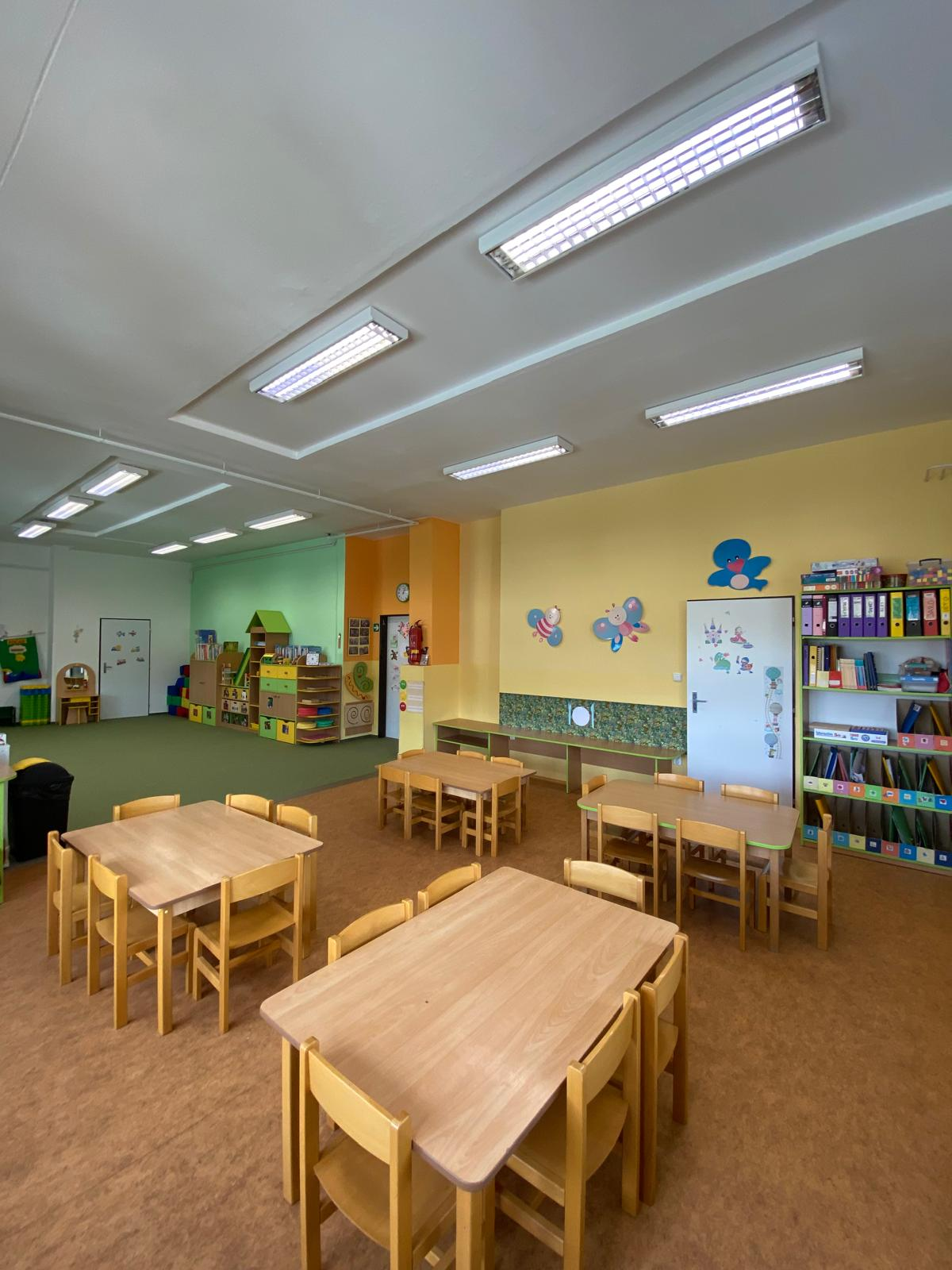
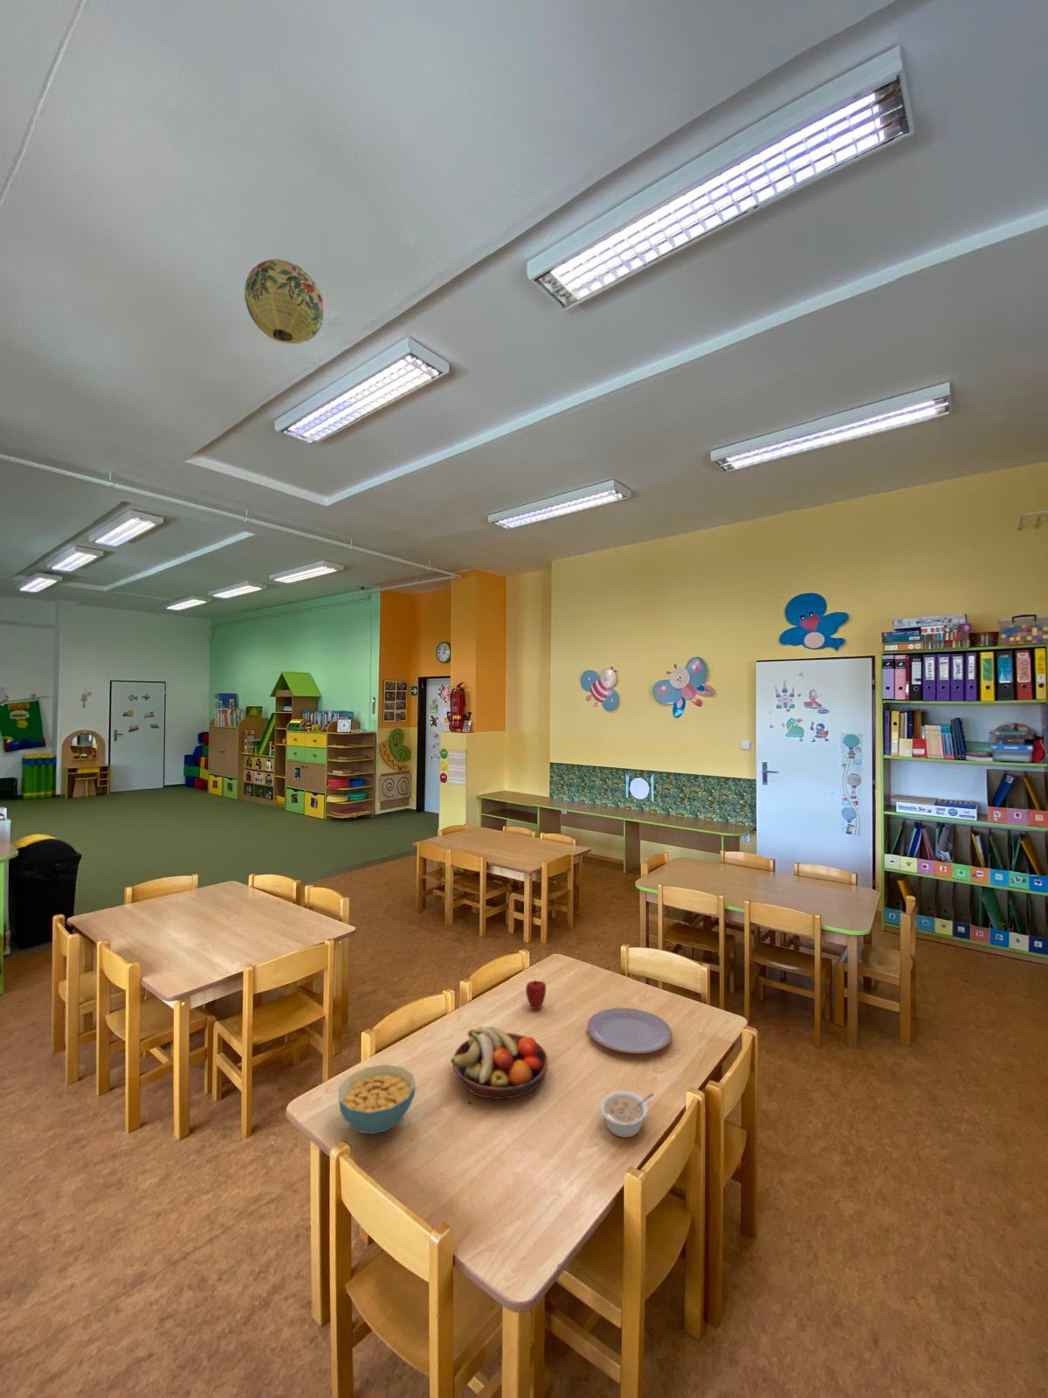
+ fruit bowl (500, 1055)
+ plate (629, 1031)
+ cereal bowl (376, 1105)
+ legume (624, 1112)
+ paper lantern (285, 303)
+ apple (535, 993)
